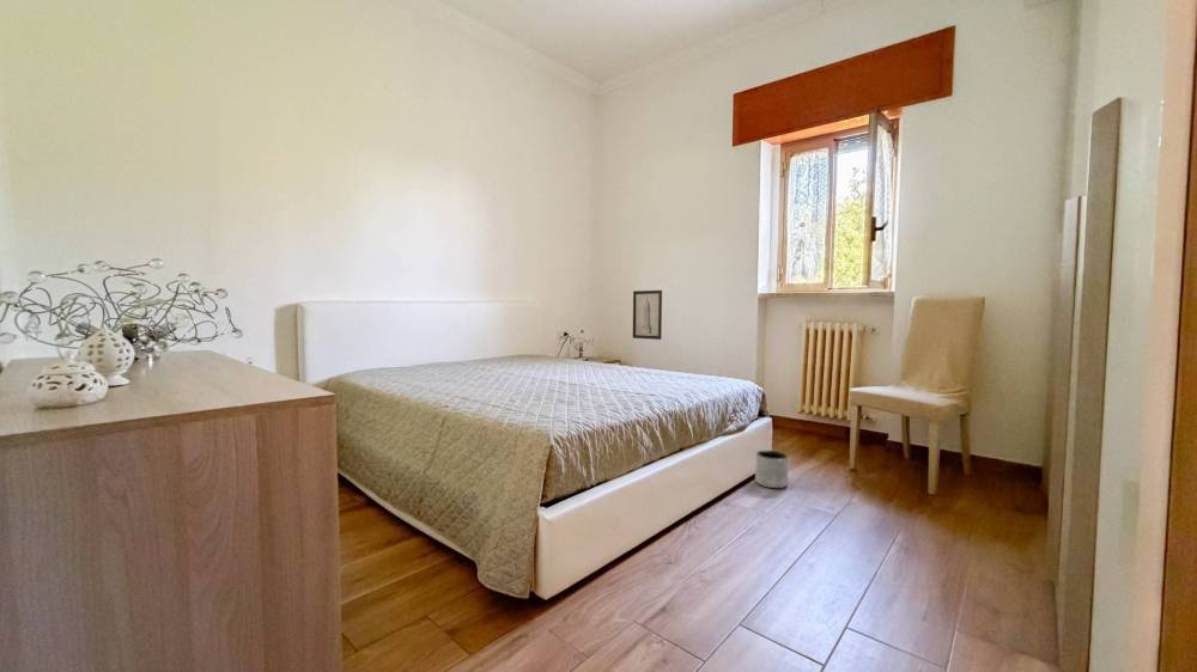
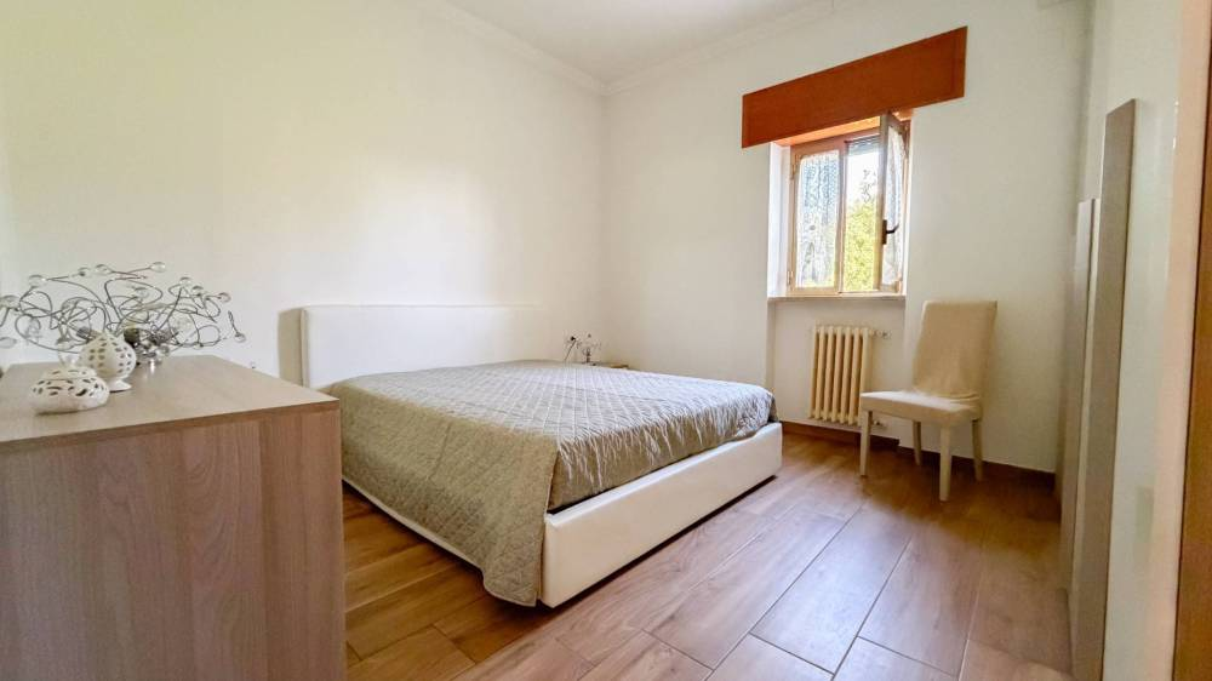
- wall art (646, 314)
- planter (771, 469)
